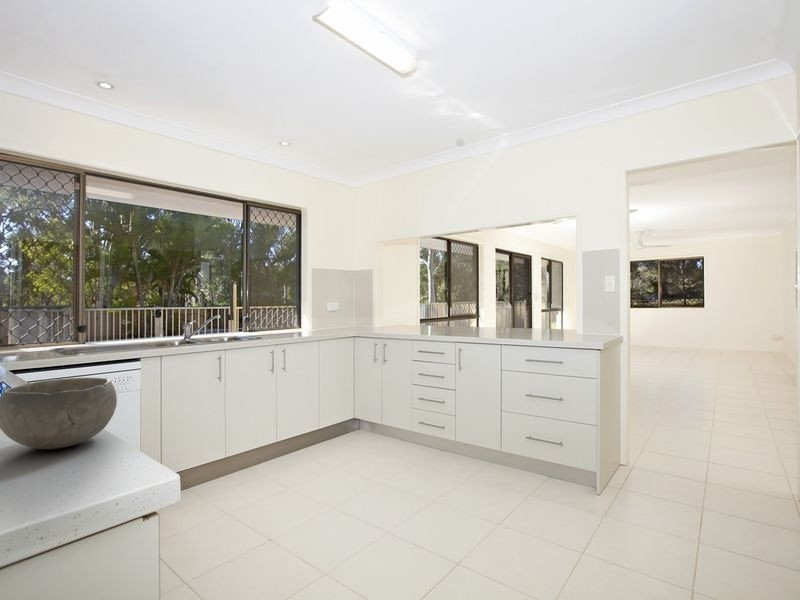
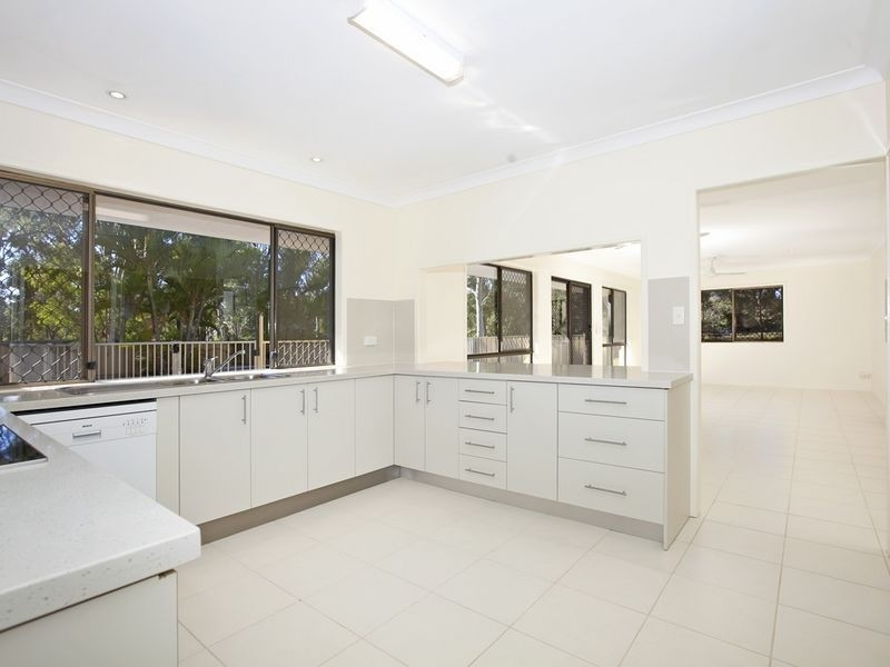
- bowl (61, 414)
